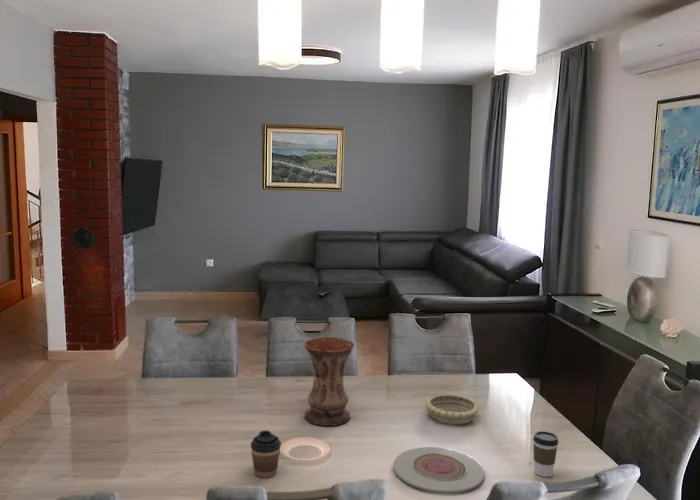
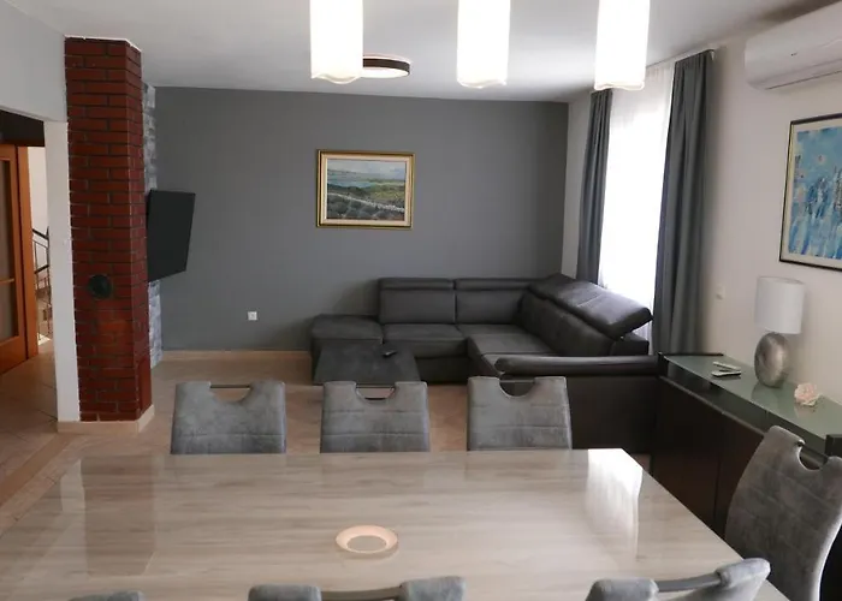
- decorative bowl (451, 408)
- vase (328, 380)
- plate (438, 467)
- coffee cup (544, 454)
- coffee cup (265, 453)
